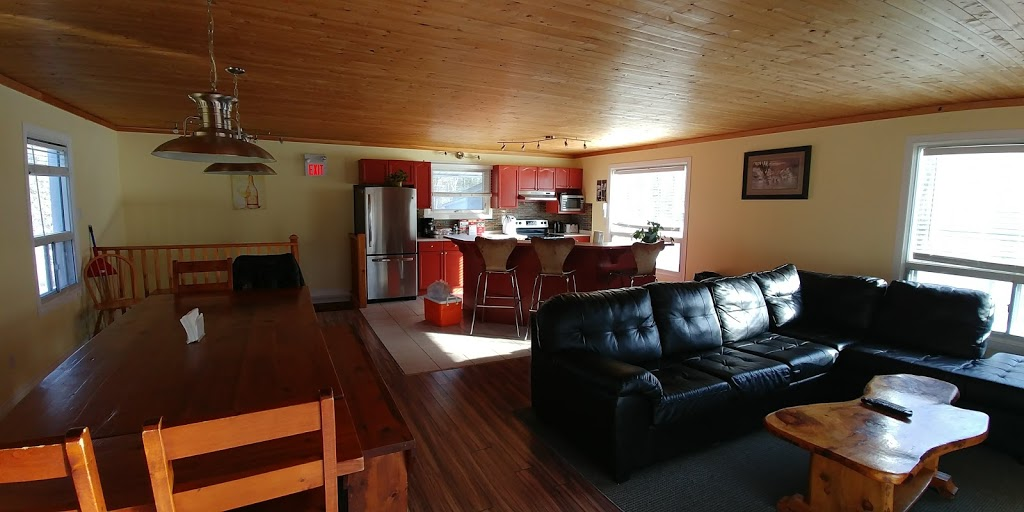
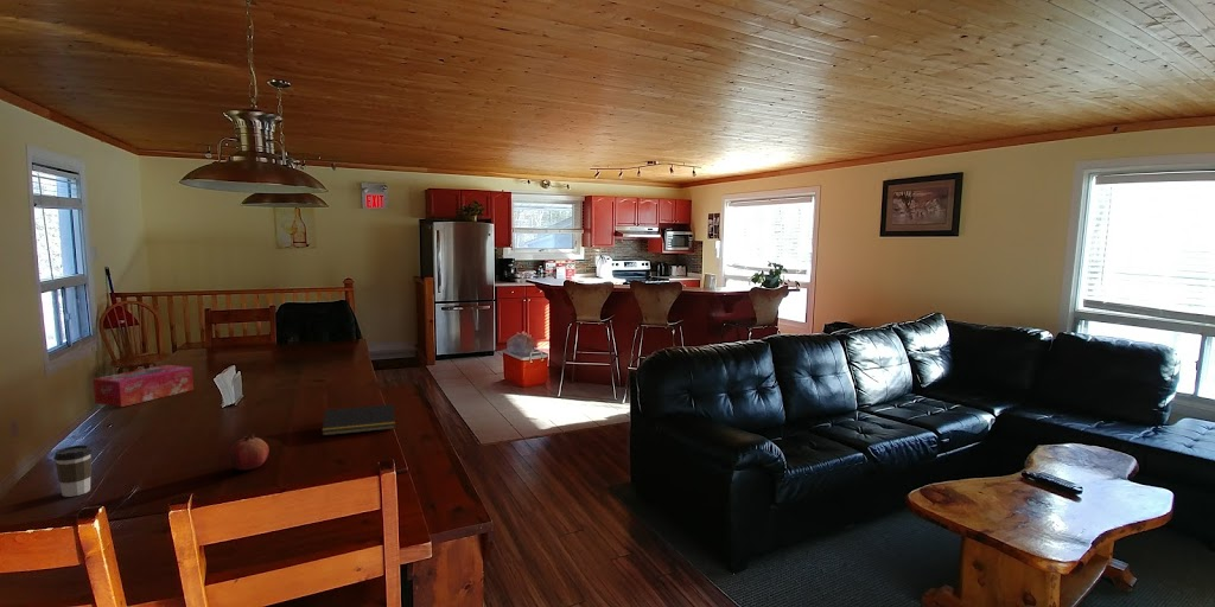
+ notepad (360, 418)
+ coffee cup (75, 471)
+ tissue box (145, 384)
+ fruit (248, 452)
